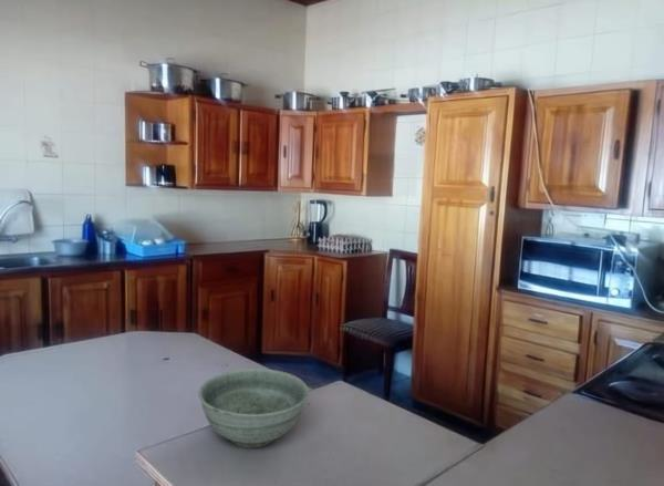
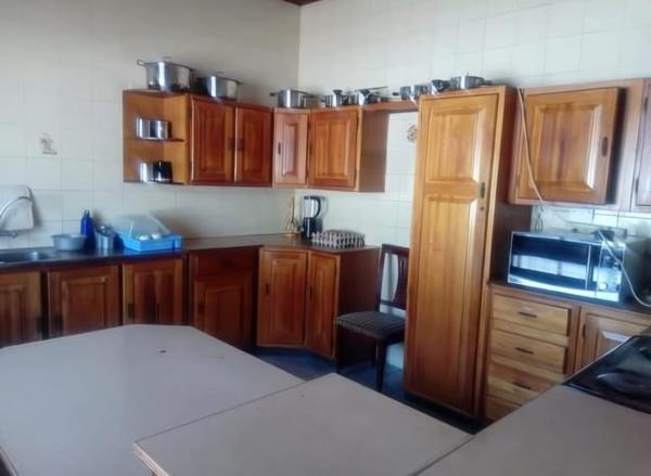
- bowl (253, 412)
